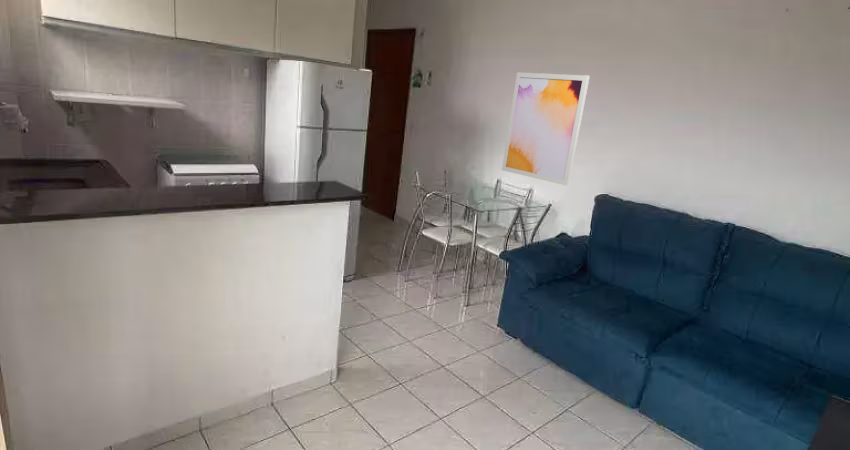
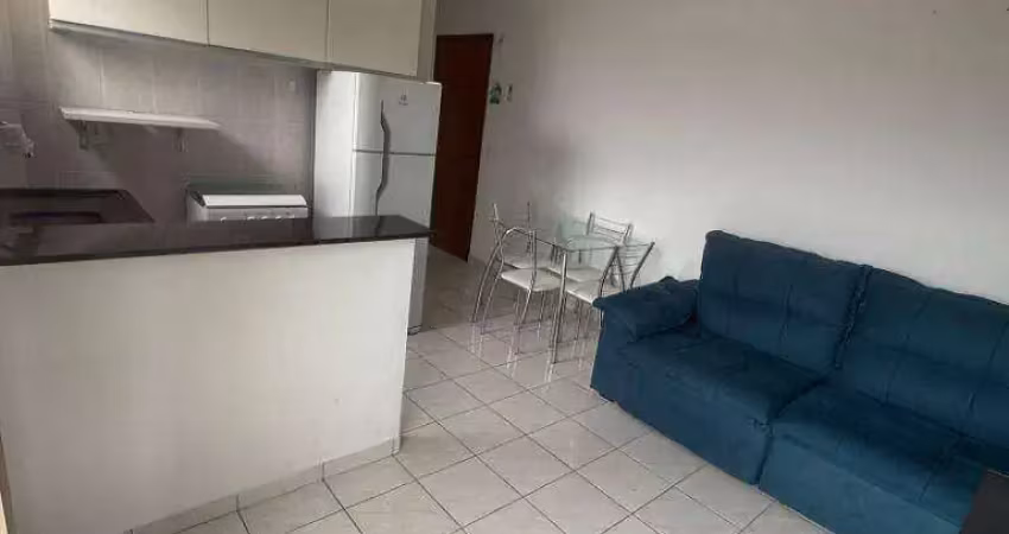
- wall art (541, 127)
